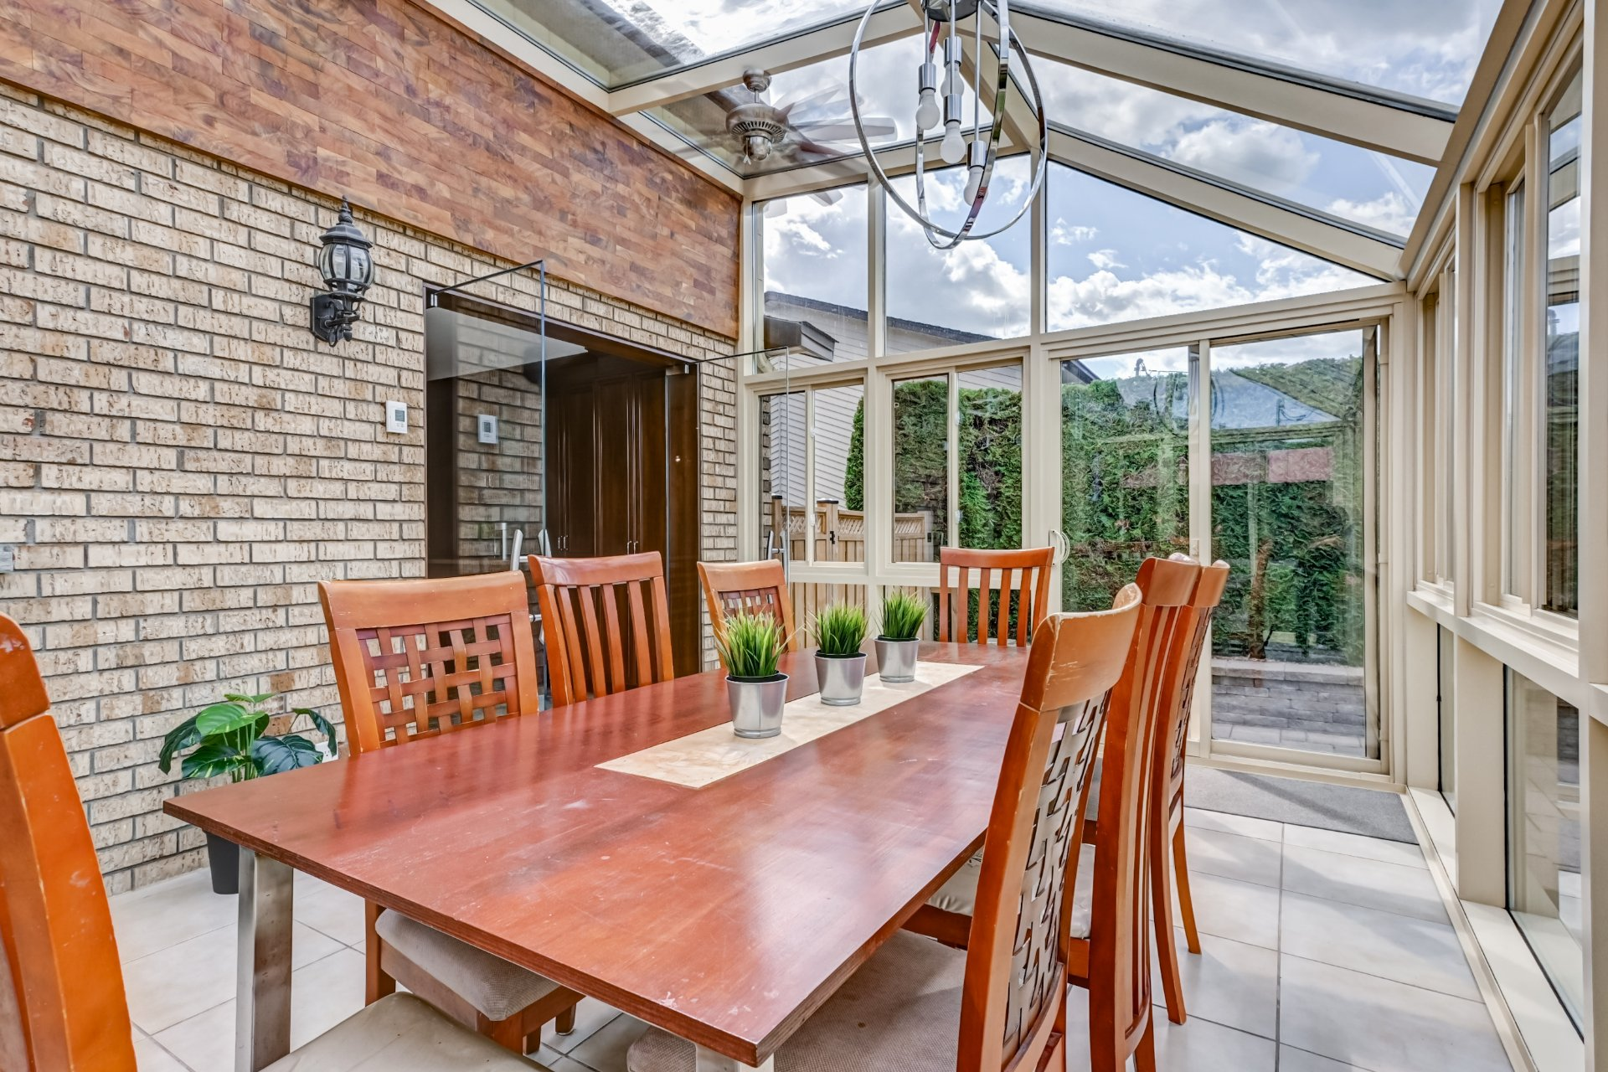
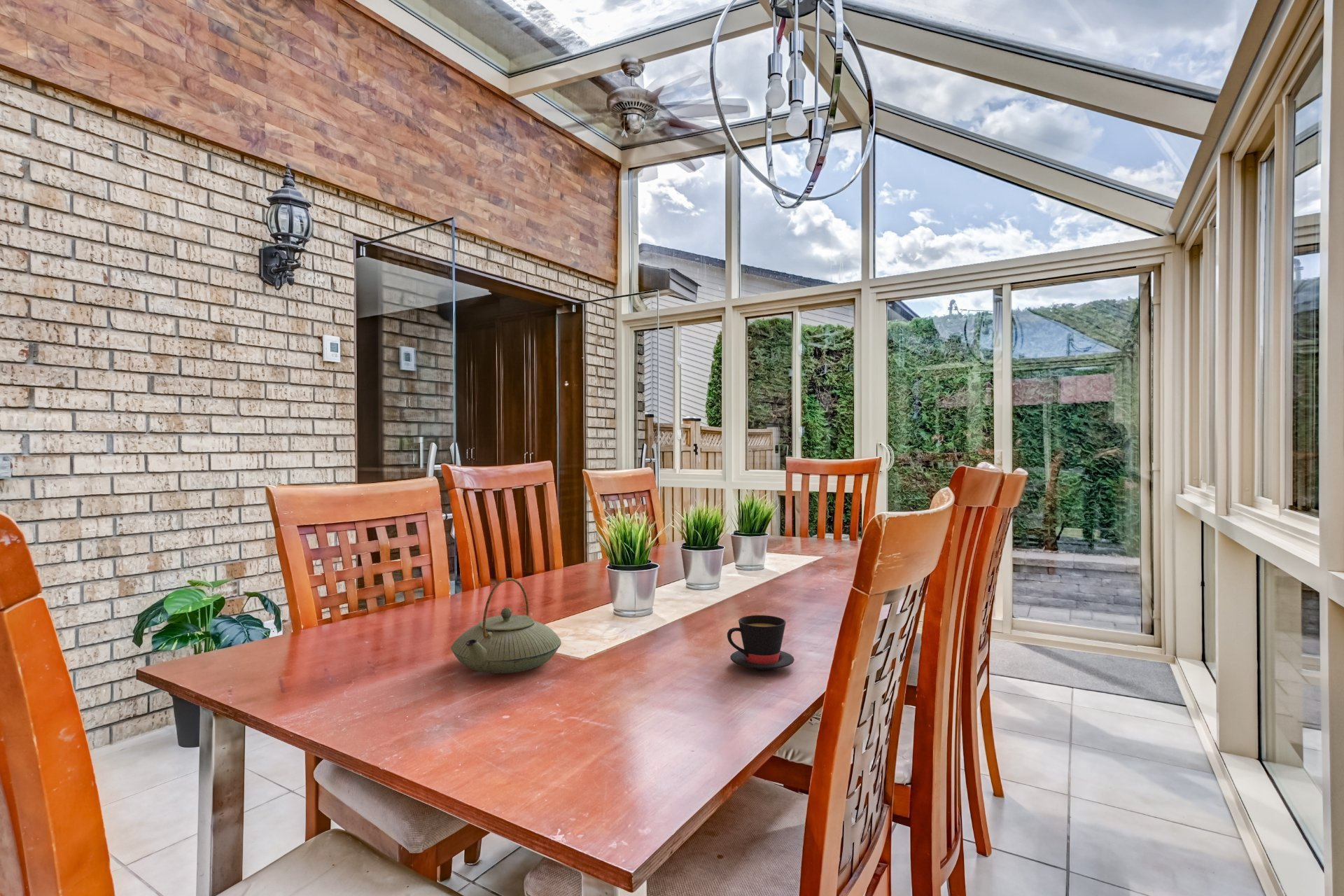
+ teacup (760, 643)
+ teapot (503, 622)
